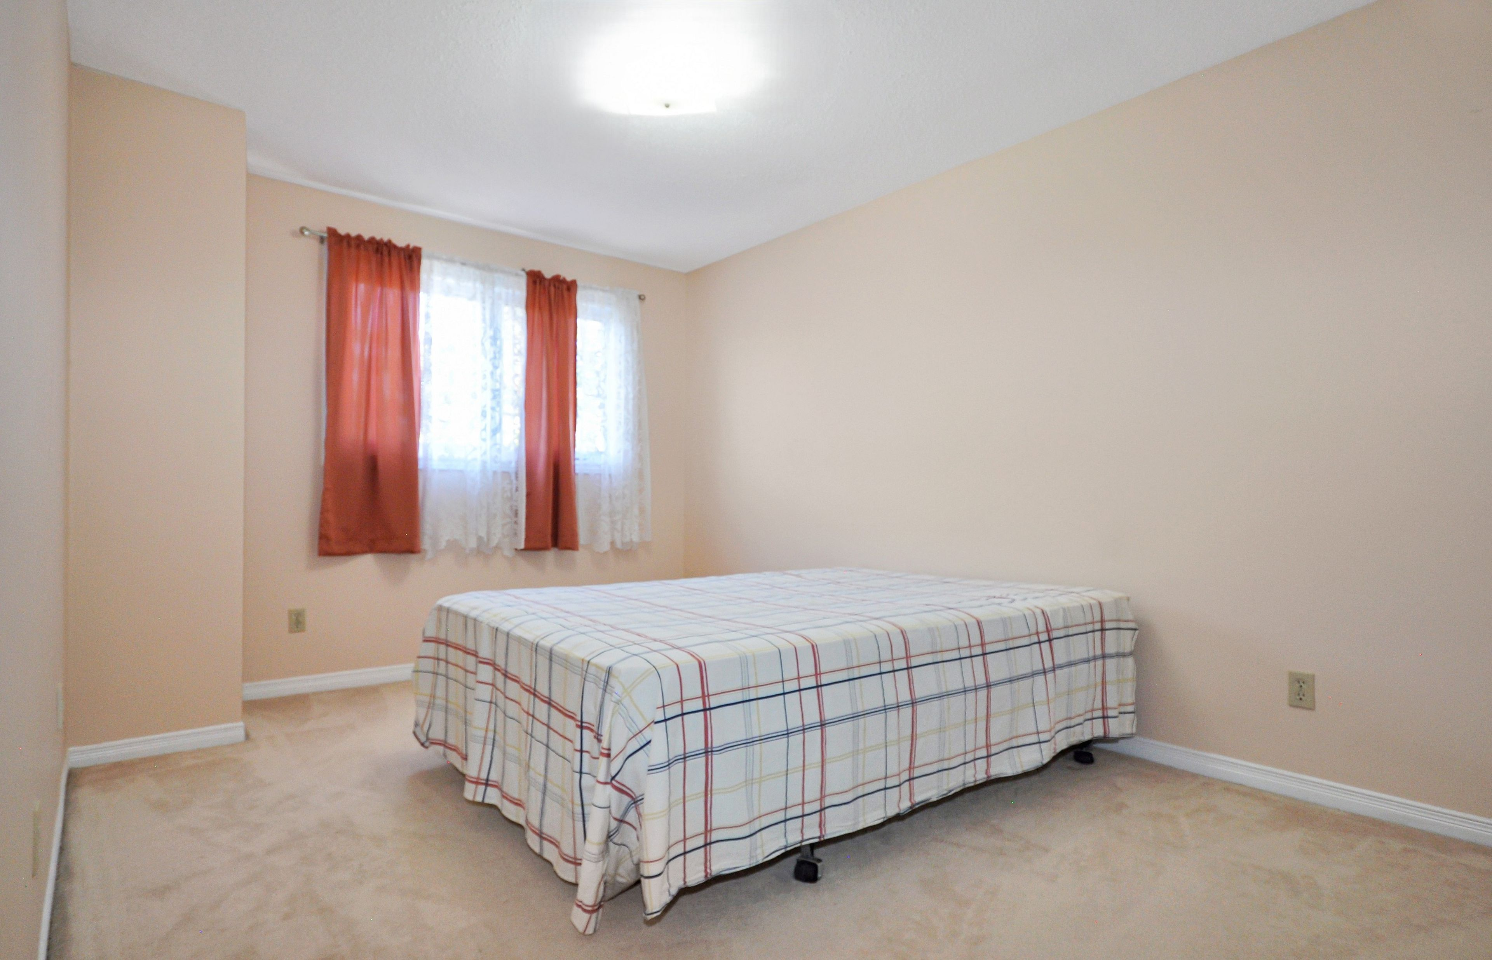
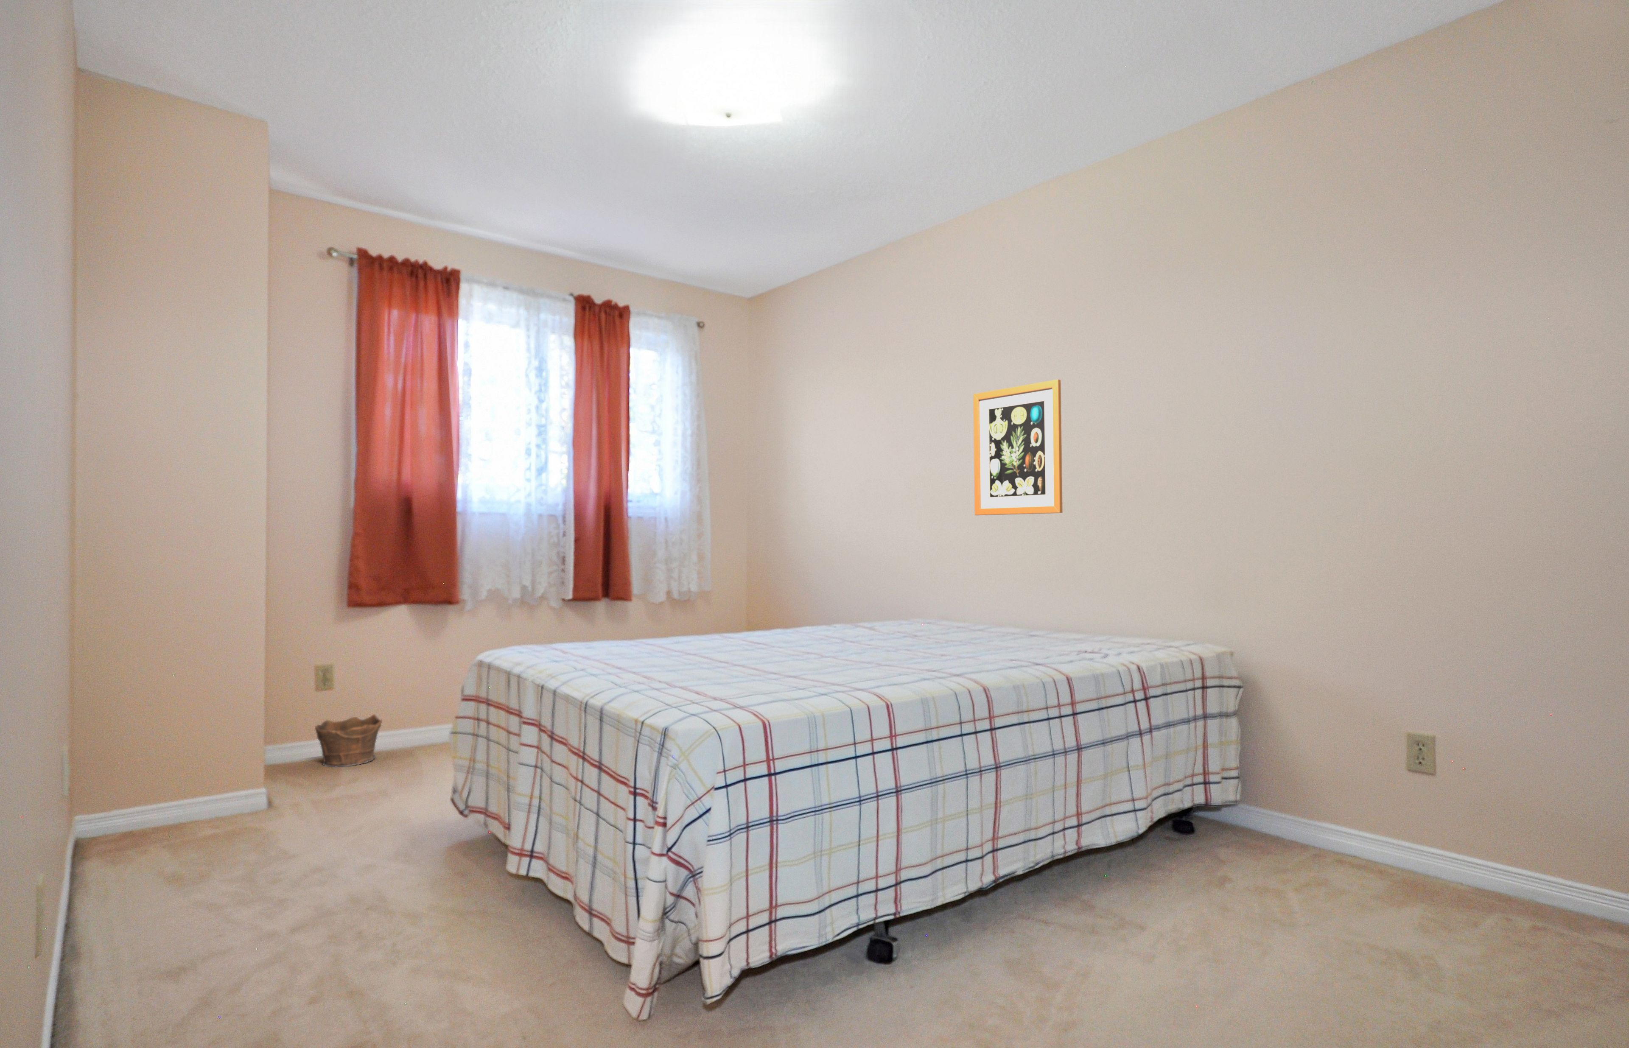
+ wall art (1015, 451)
+ clay pot (349, 732)
